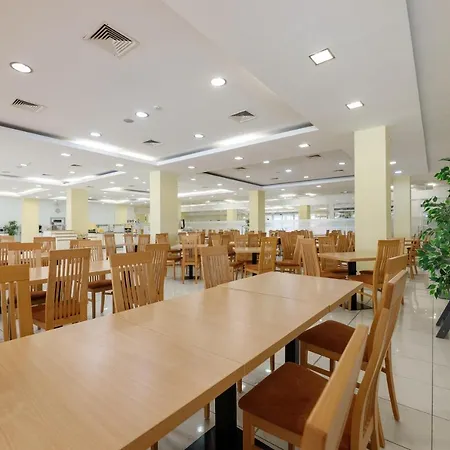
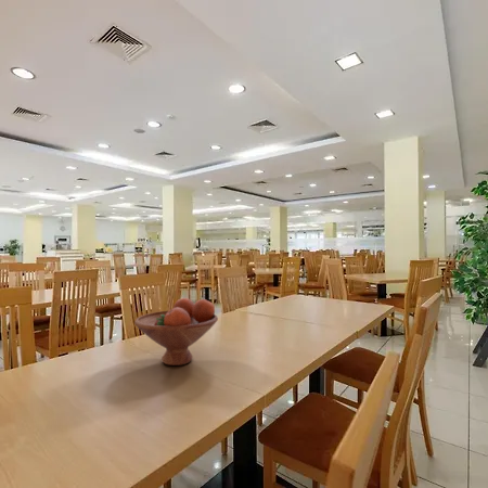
+ fruit bowl (177, 331)
